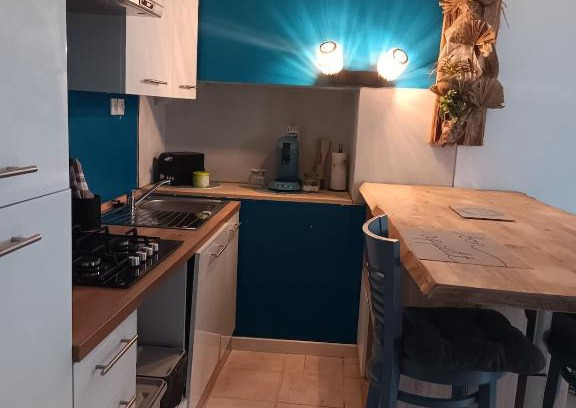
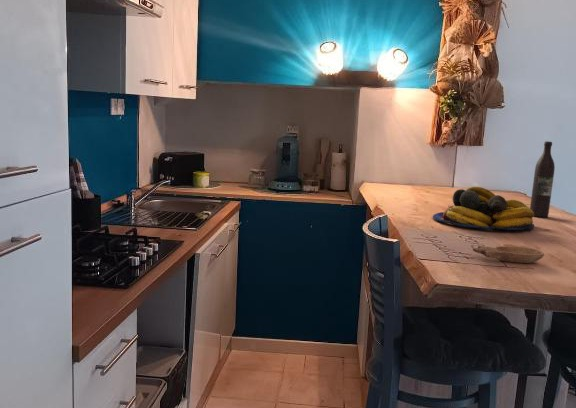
+ wine bottle (543, 179)
+ fruit bowl (483, 205)
+ bowl (506, 254)
